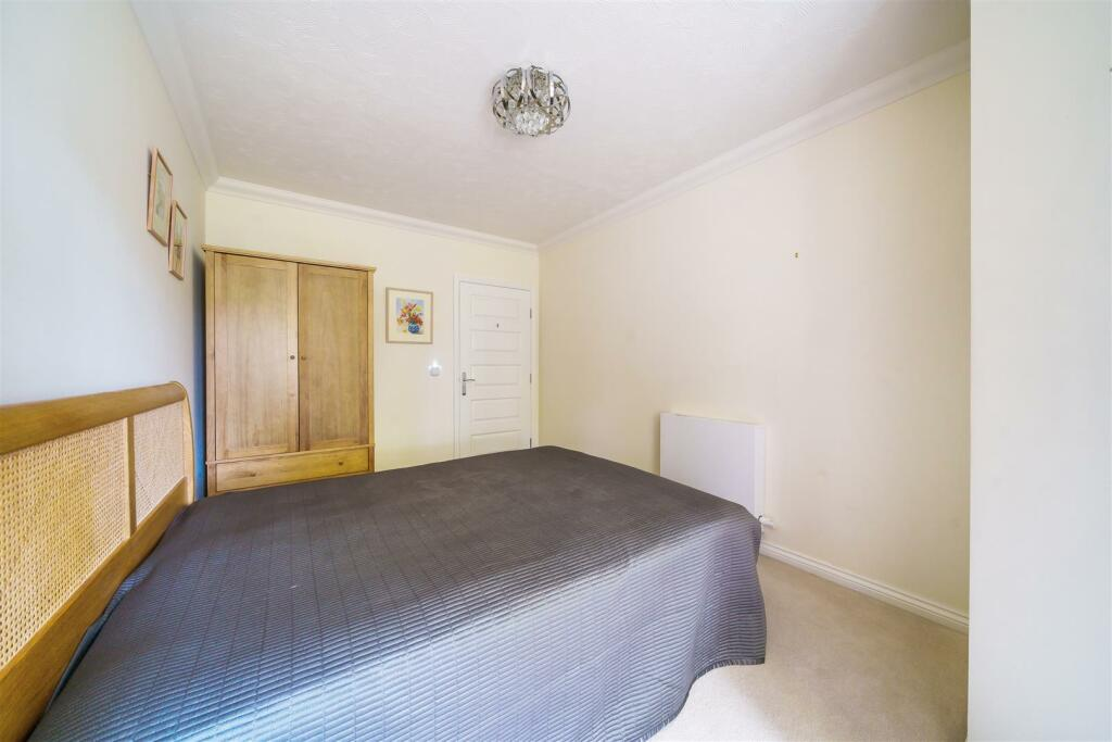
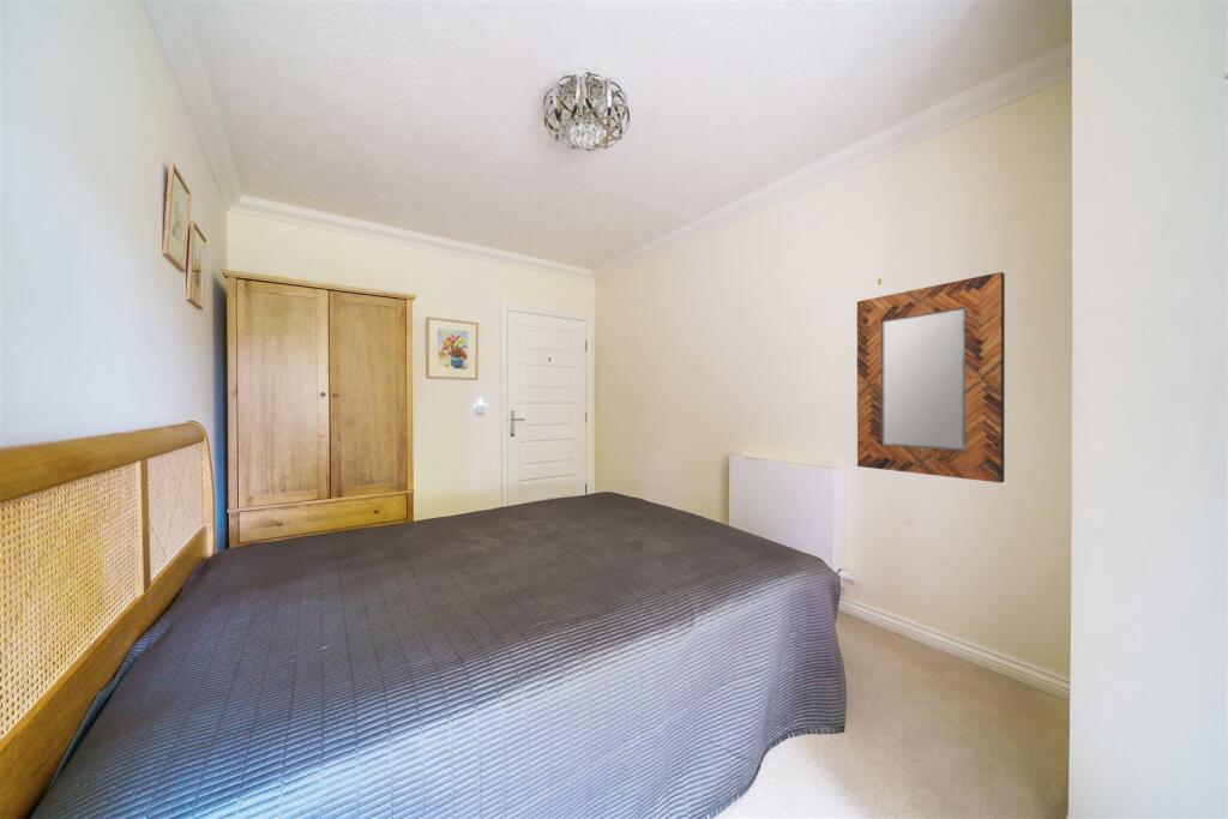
+ home mirror (921, 381)
